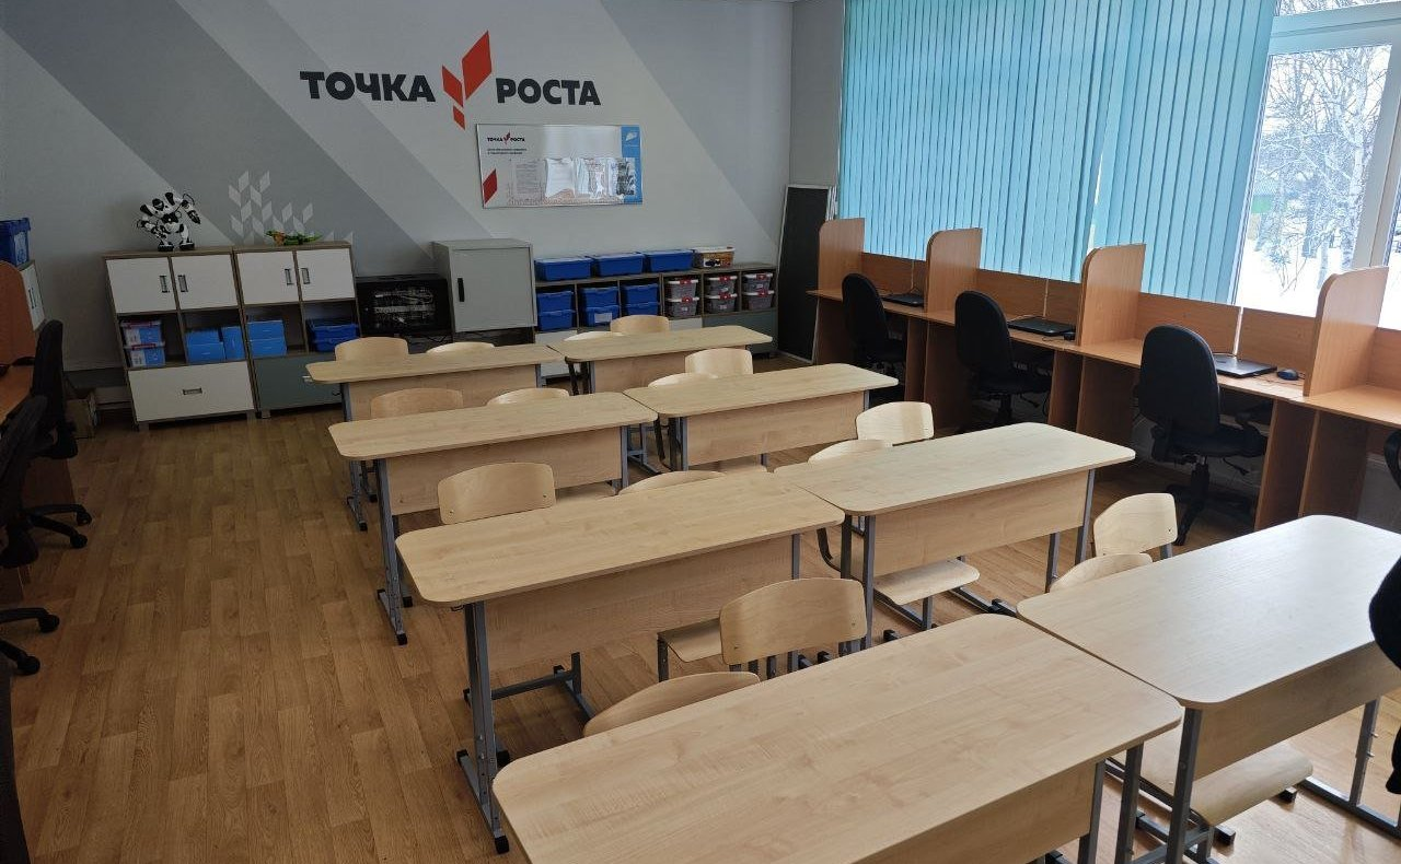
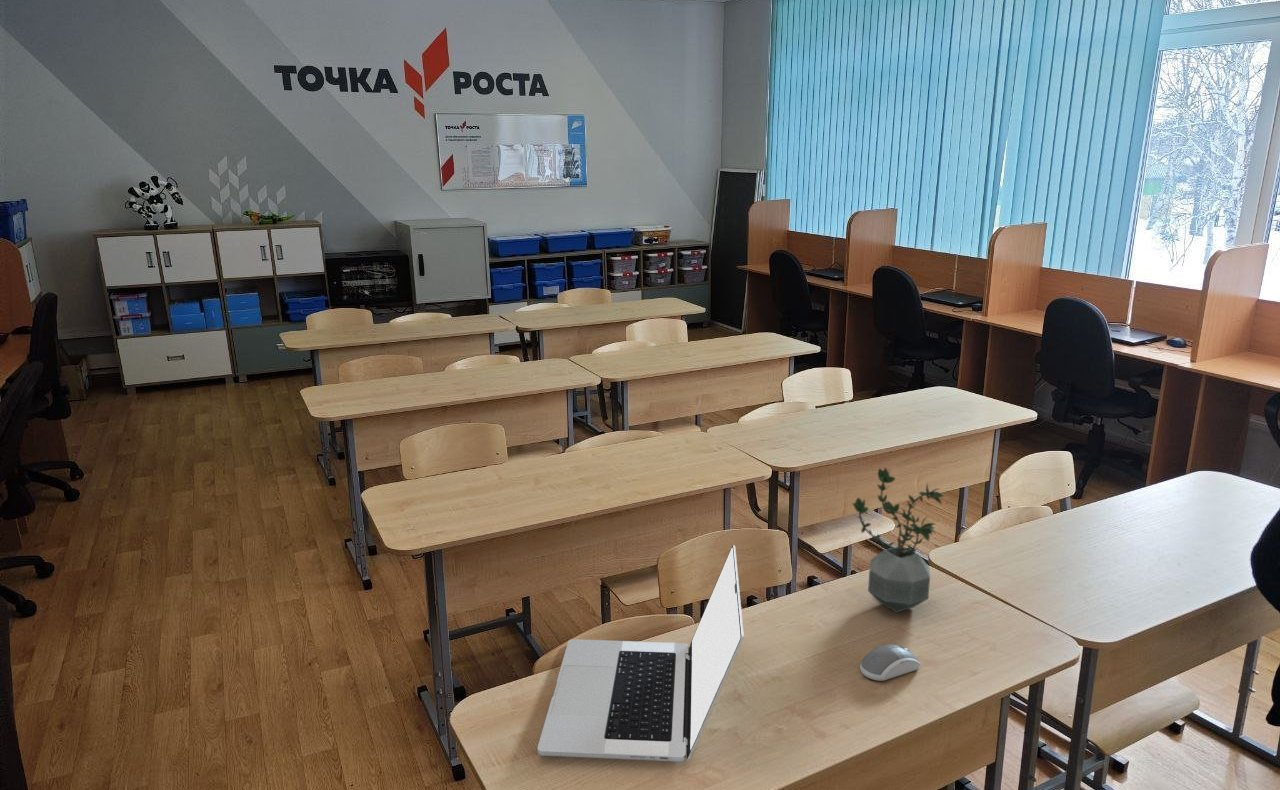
+ laptop (644, 642)
+ computer mouse (889, 658)
+ potted plant (897, 539)
